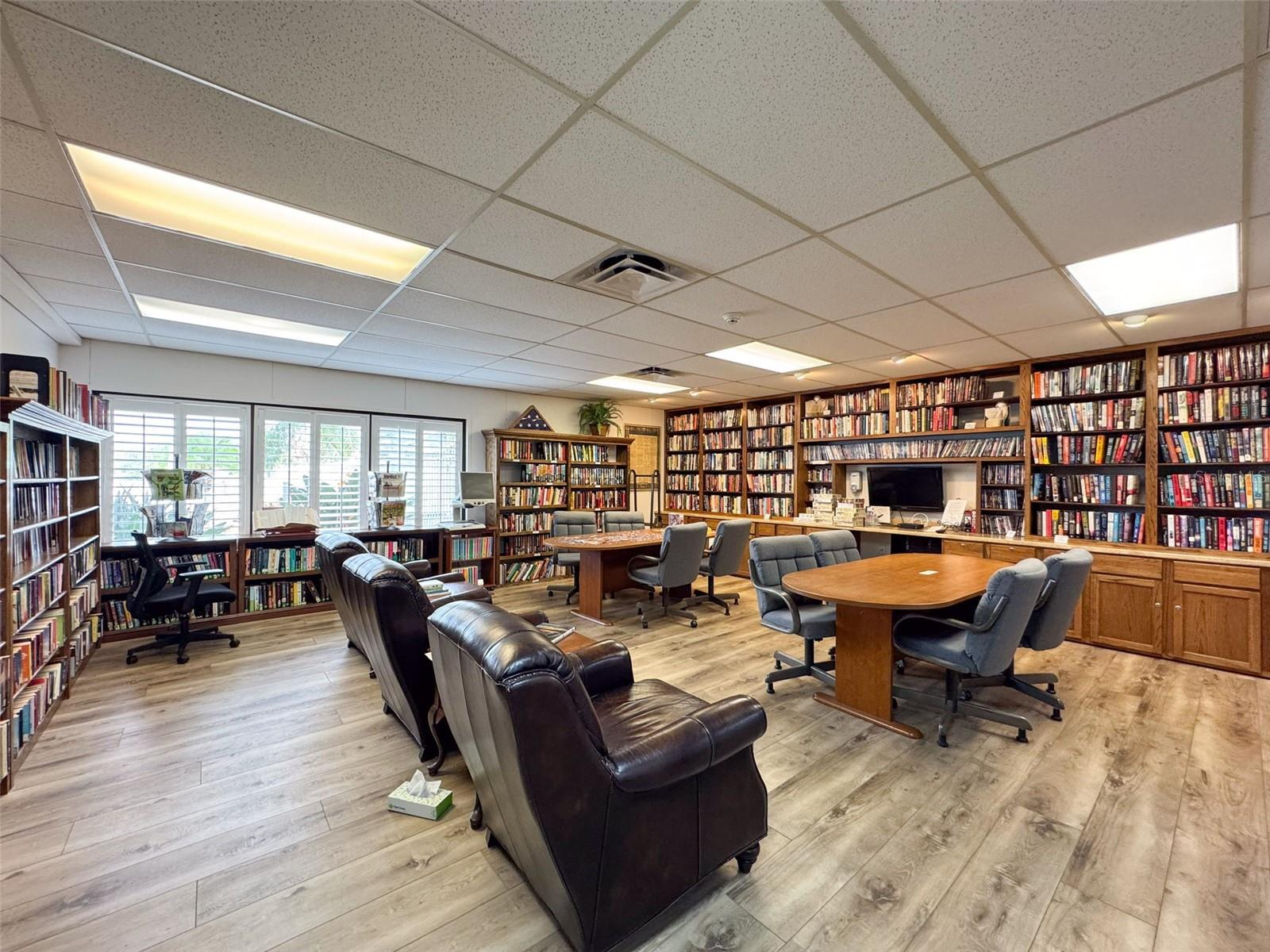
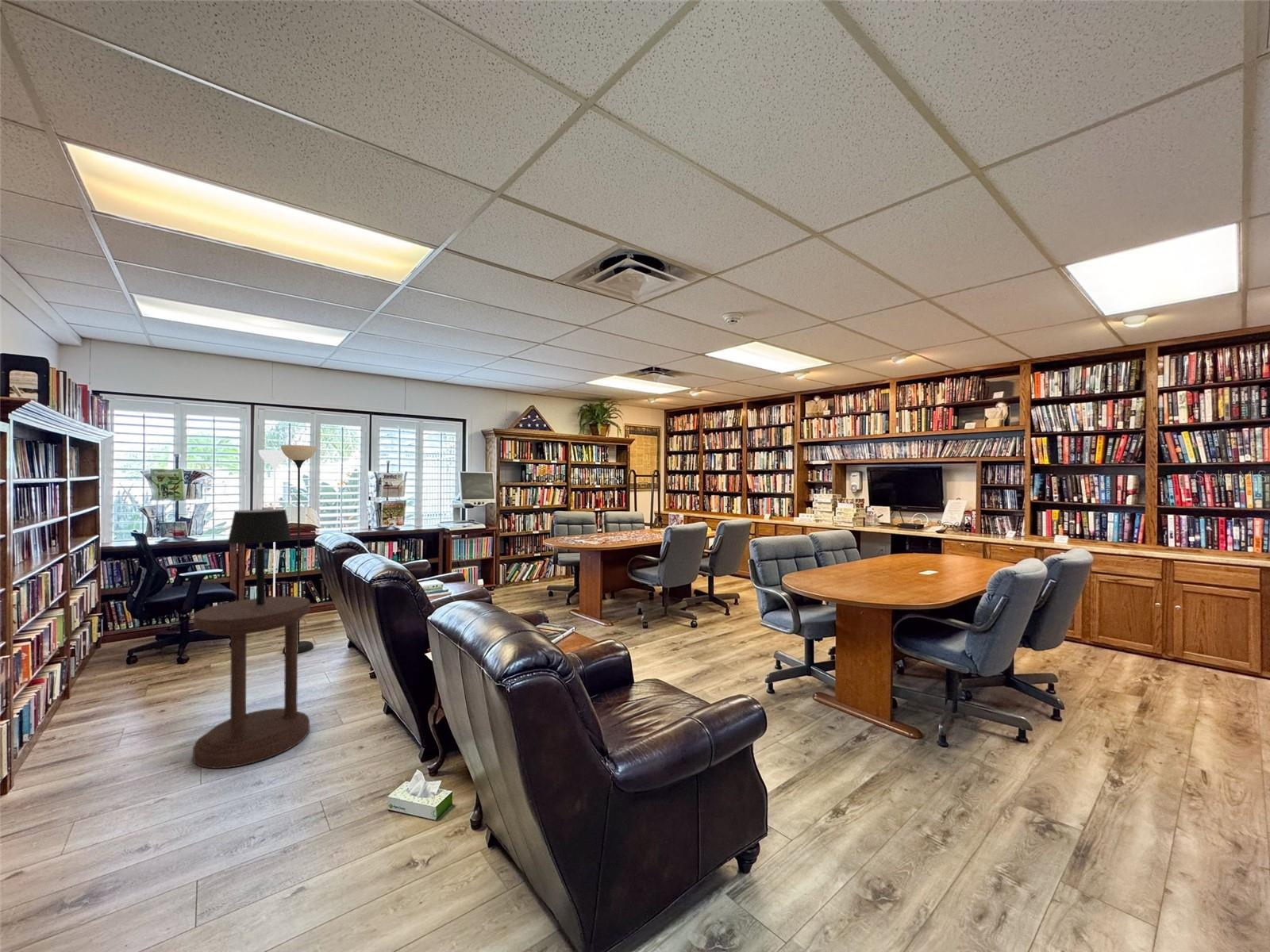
+ side table (245, 674)
+ table lamp (260, 557)
+ floor lamp (275, 542)
